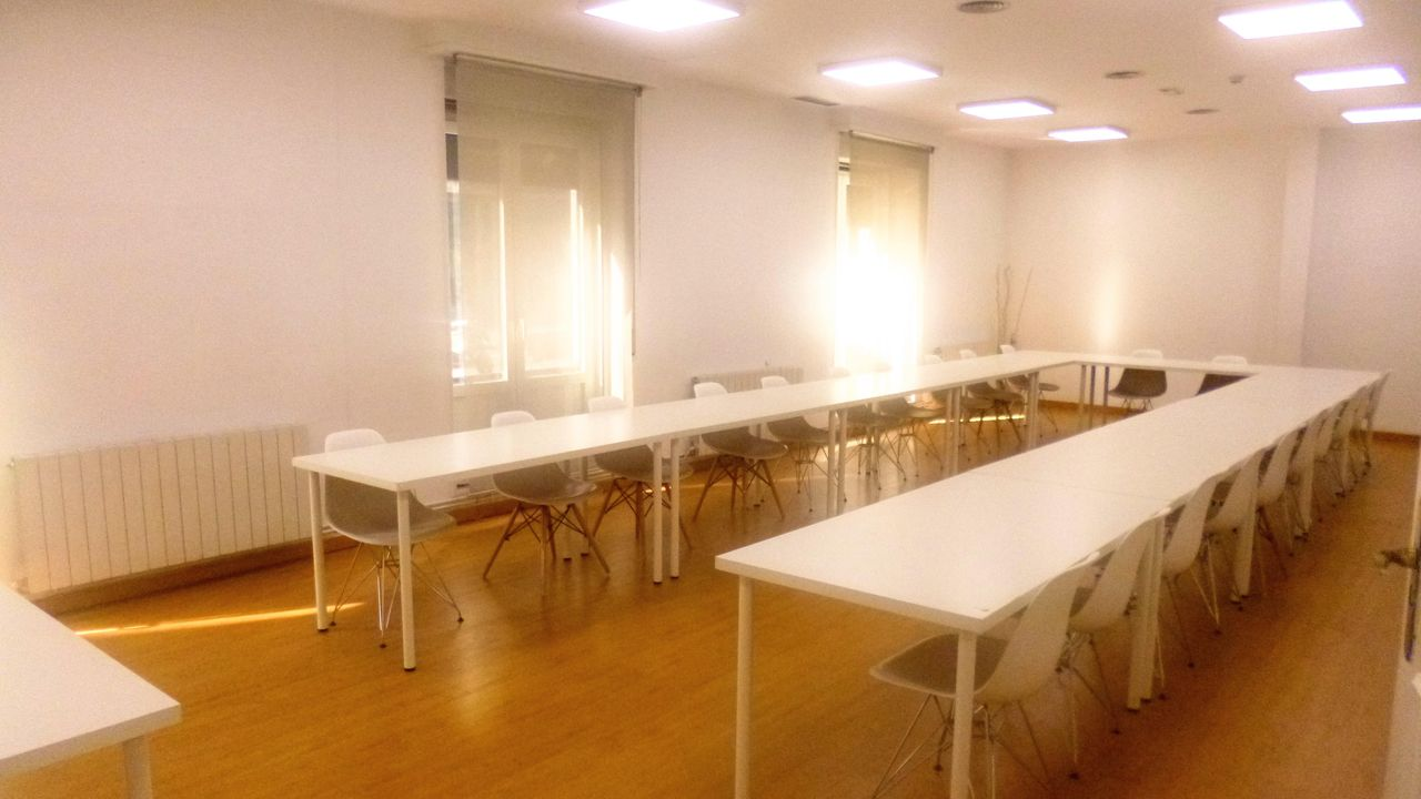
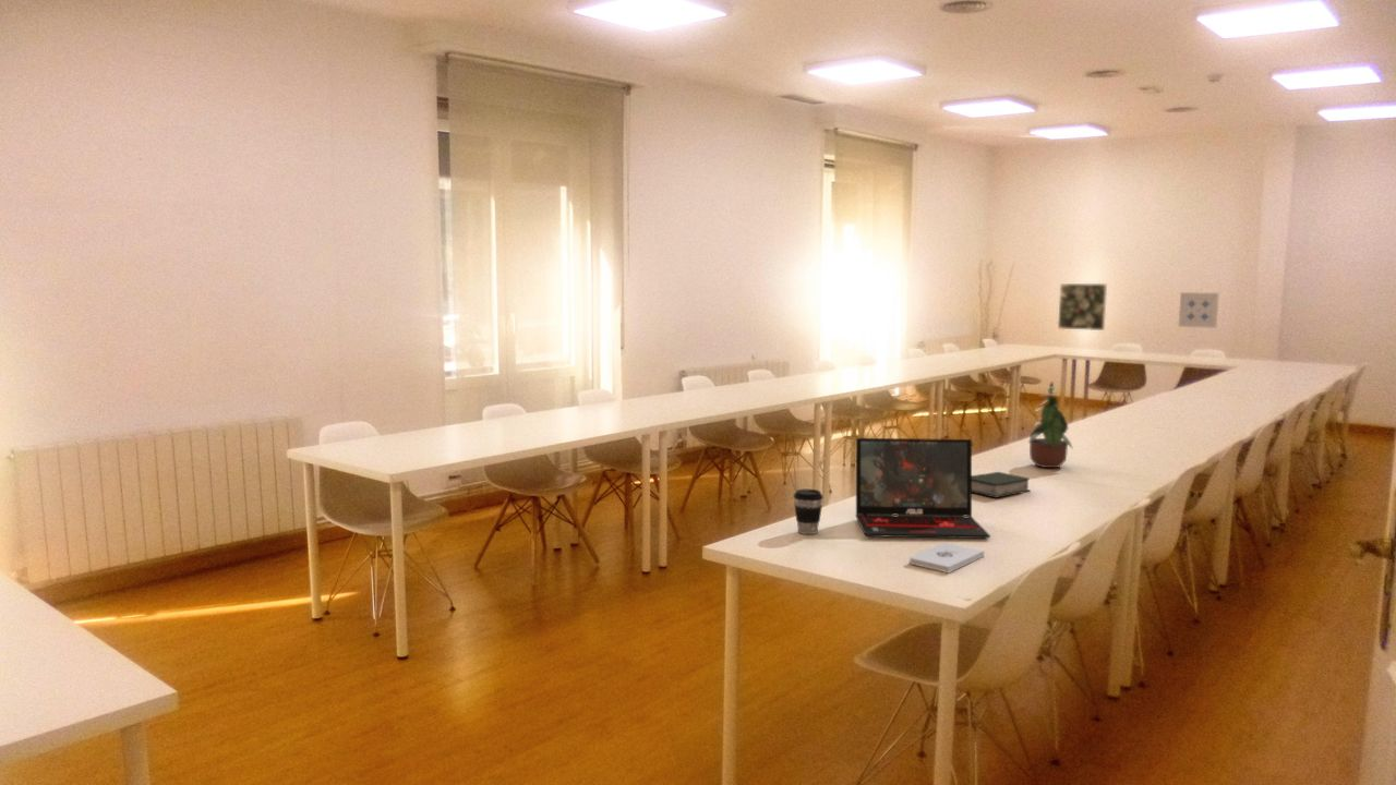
+ notepad (946, 556)
+ wall art (1198, 310)
+ book (996, 484)
+ potted plant (1051, 424)
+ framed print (1082, 306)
+ coffee cup (807, 511)
+ laptop (919, 486)
